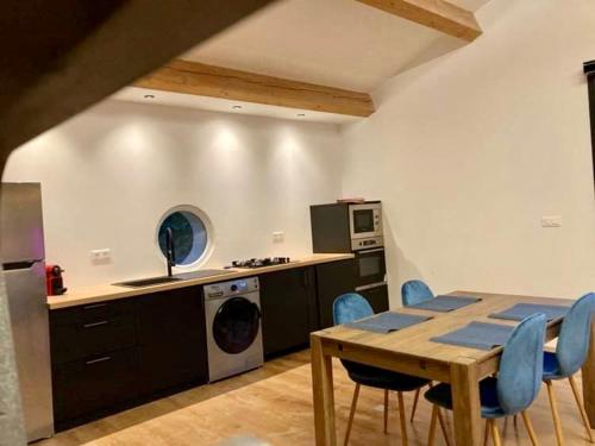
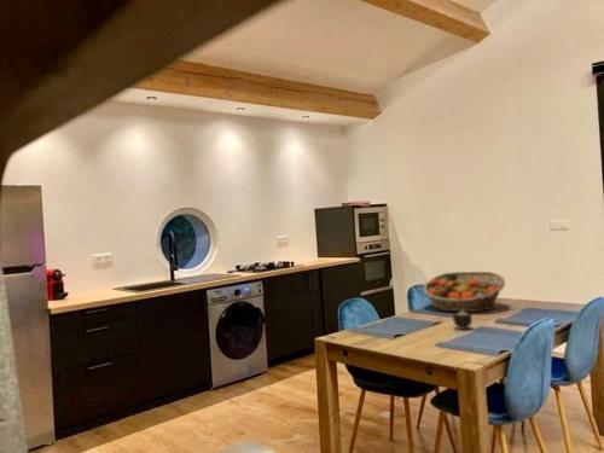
+ candle (461, 319)
+ fruit basket (463, 290)
